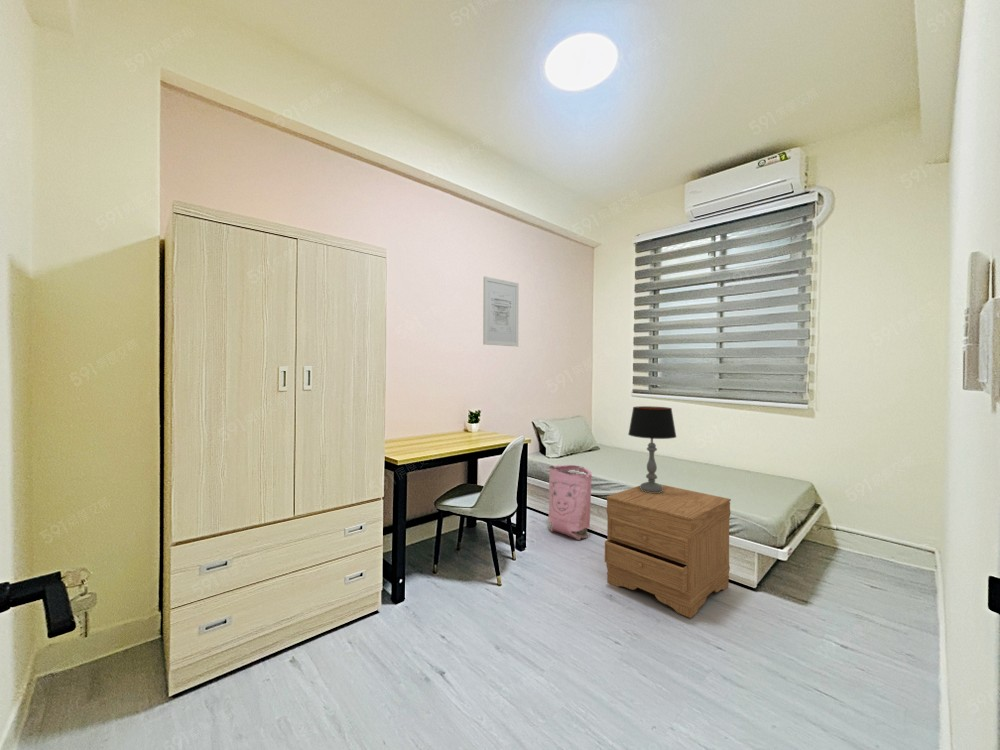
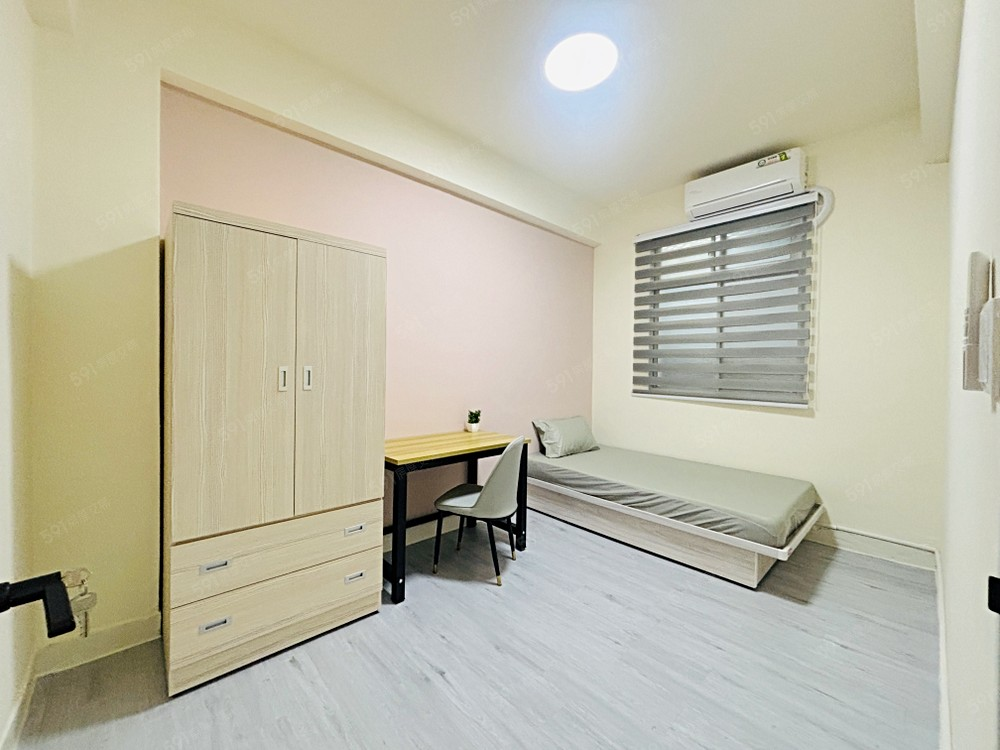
- nightstand (665, 542)
- bag (569, 500)
- wall art (501, 312)
- table lamp (651, 448)
